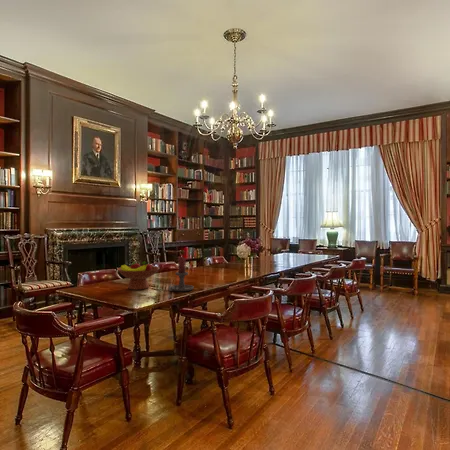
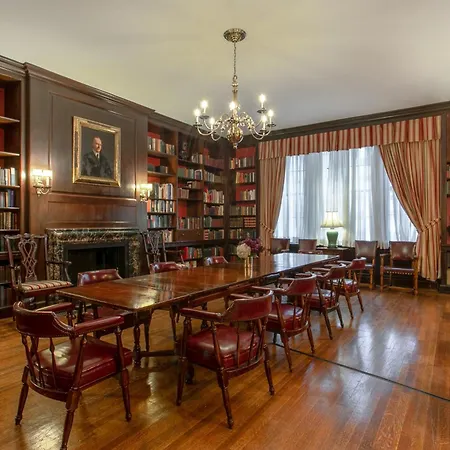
- fruit bowl (138, 274)
- candle holder (179, 273)
